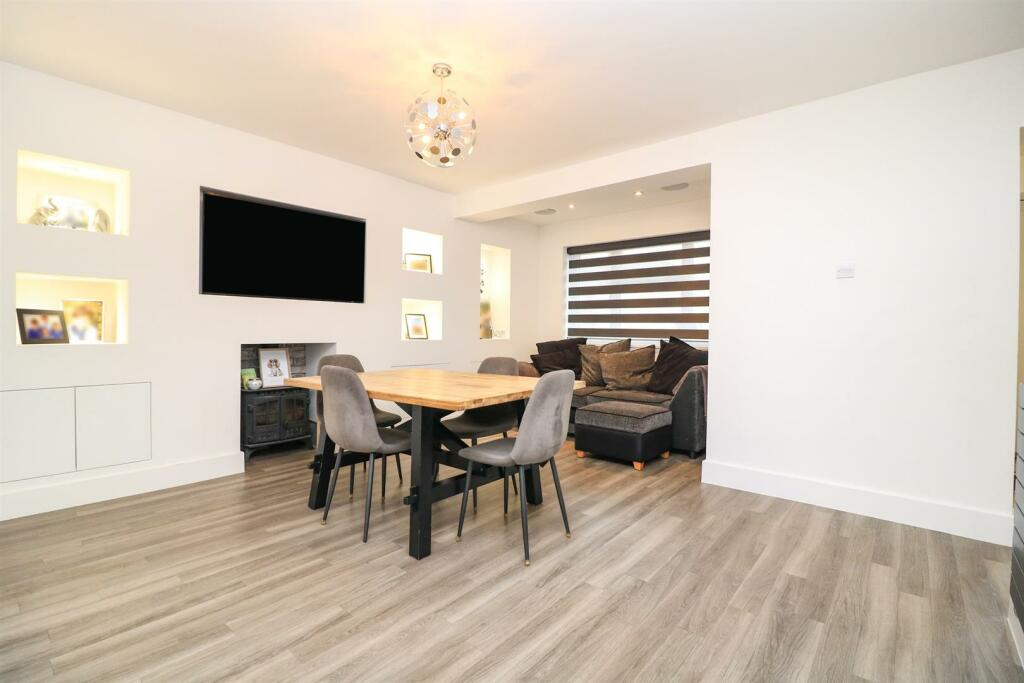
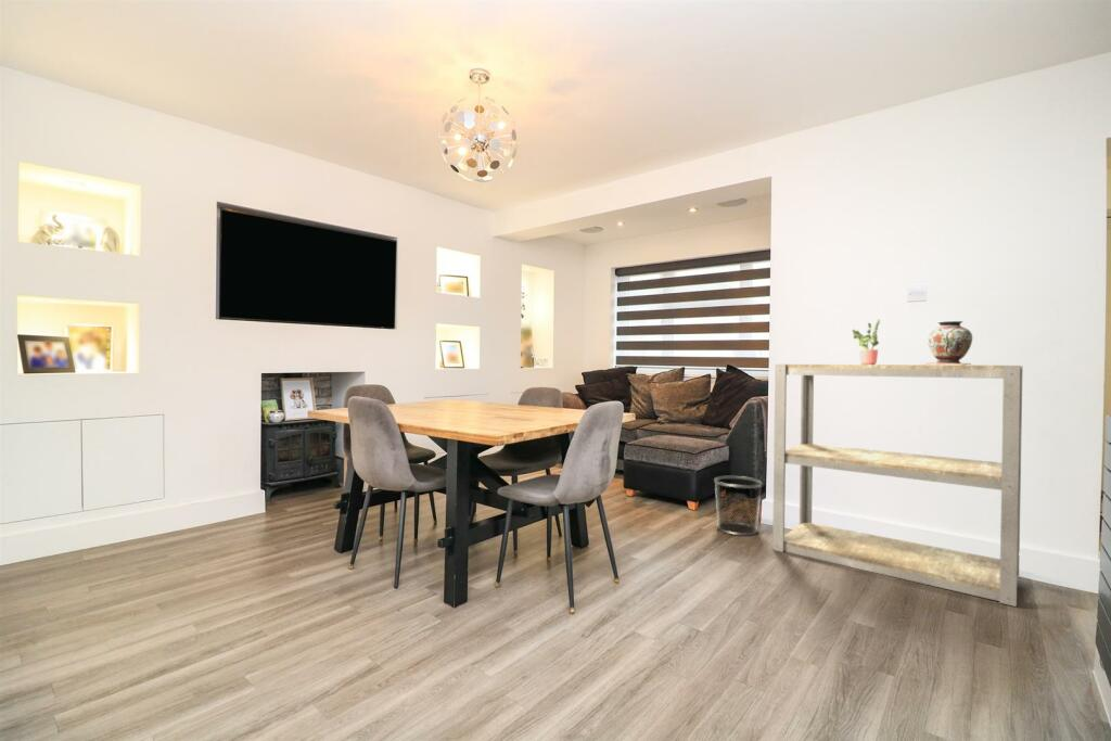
+ potted plant (861, 342)
+ decorative vase (947, 342)
+ waste bin (738, 504)
+ shelving unit (890, 462)
